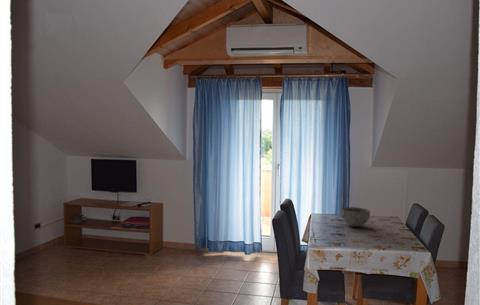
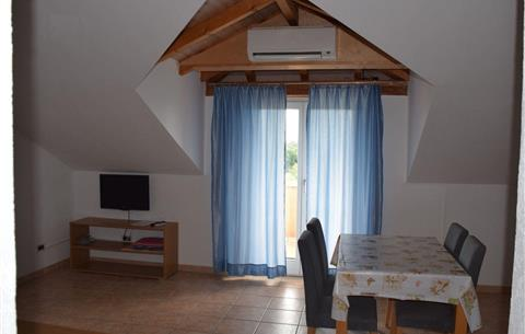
- bowl (356, 217)
